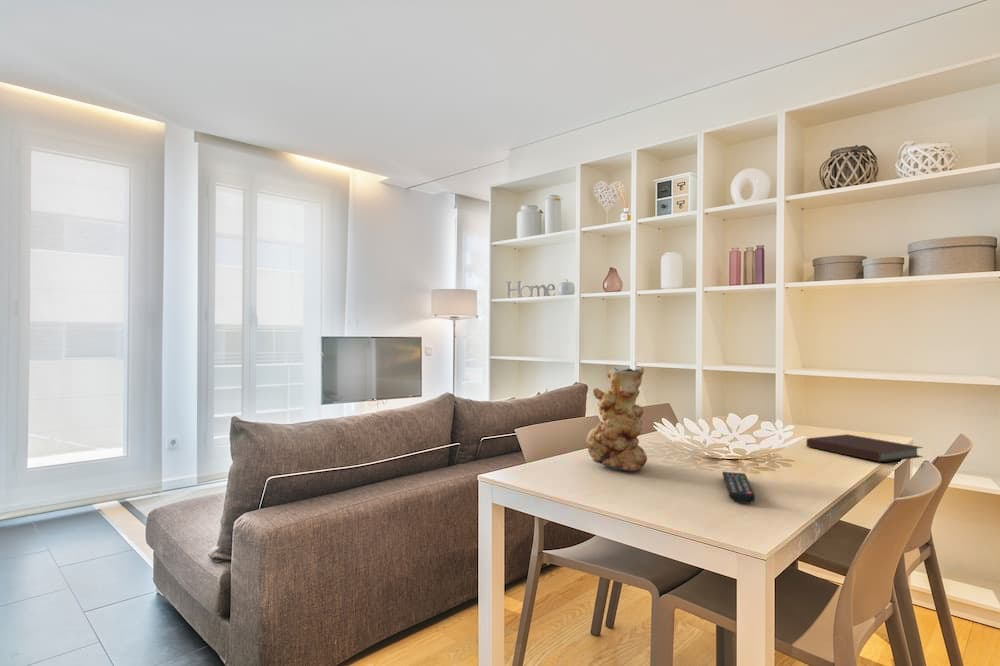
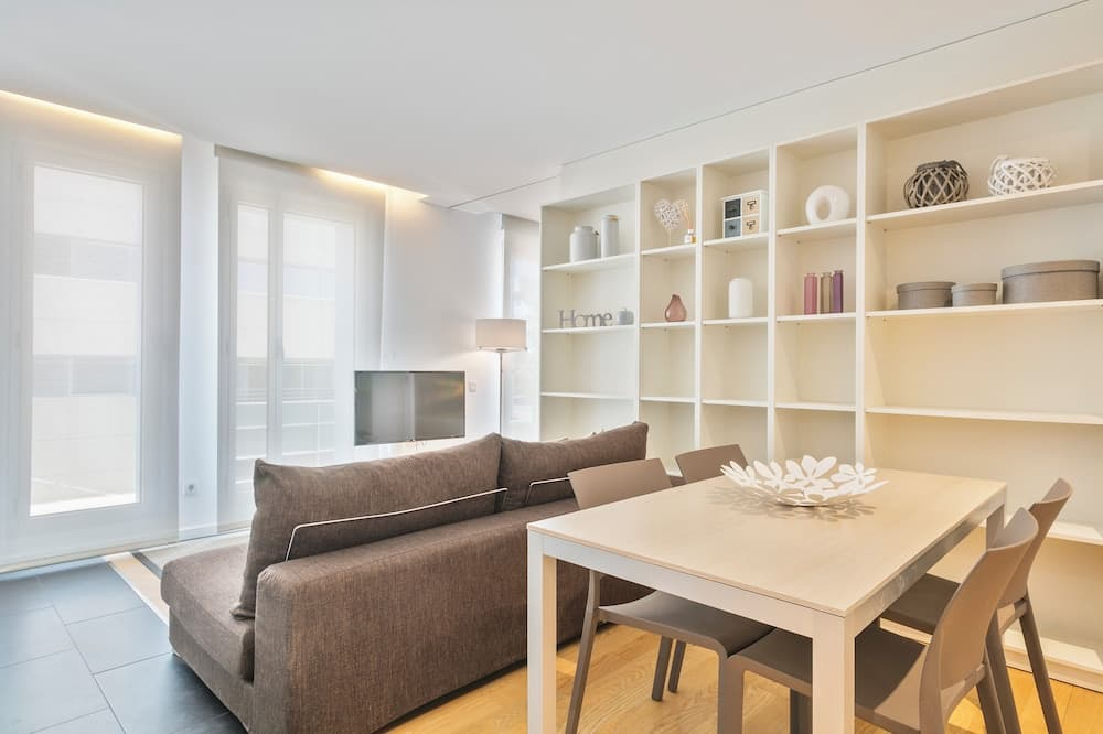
- notebook (862, 447)
- vase (617, 416)
- remote control (737, 485)
